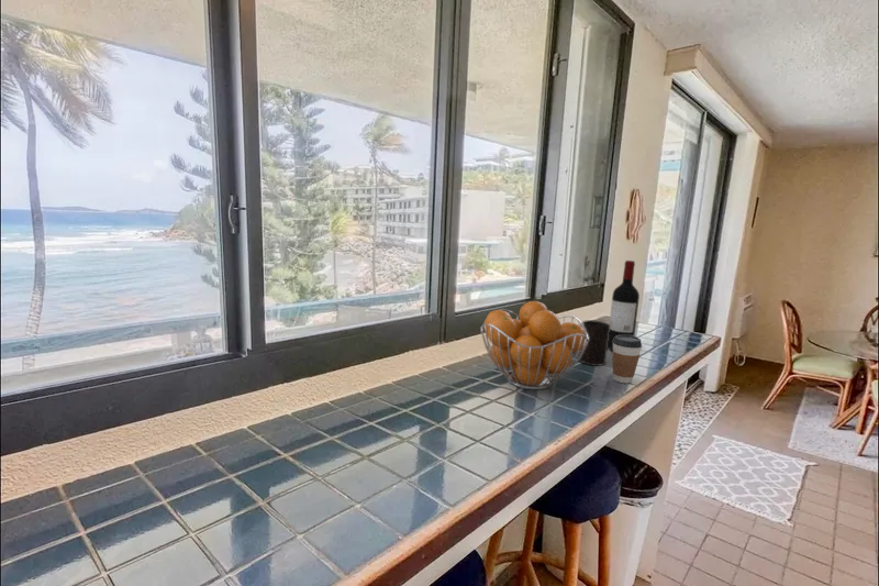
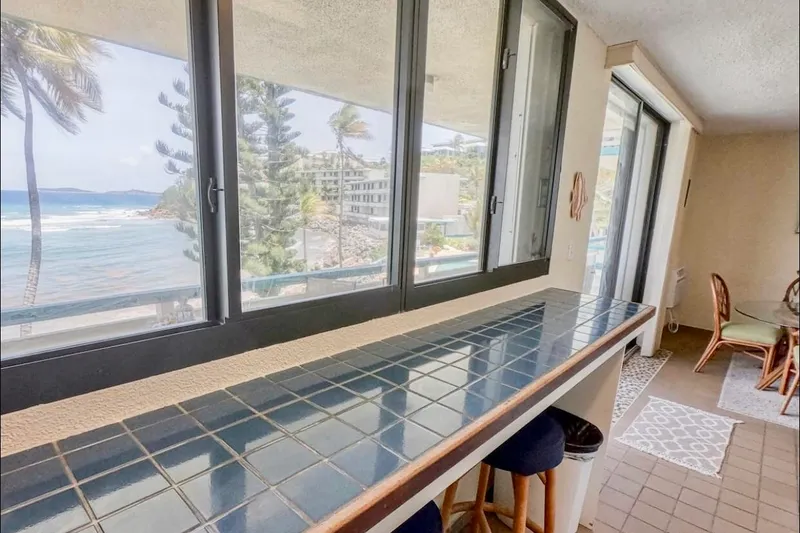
- coffee cup (624, 358)
- cup (593, 342)
- wine bottle (624, 306)
- fruit basket (532, 343)
